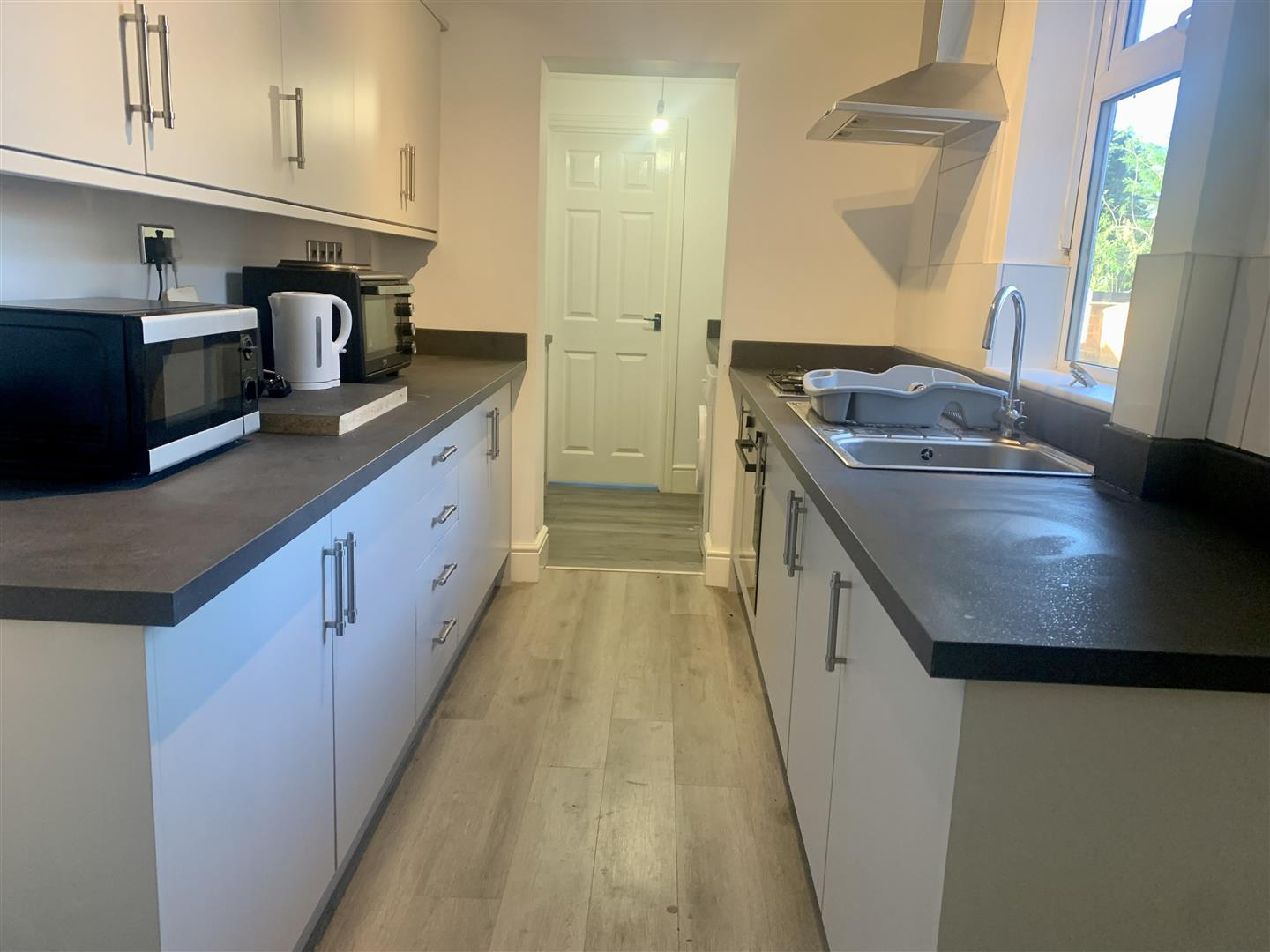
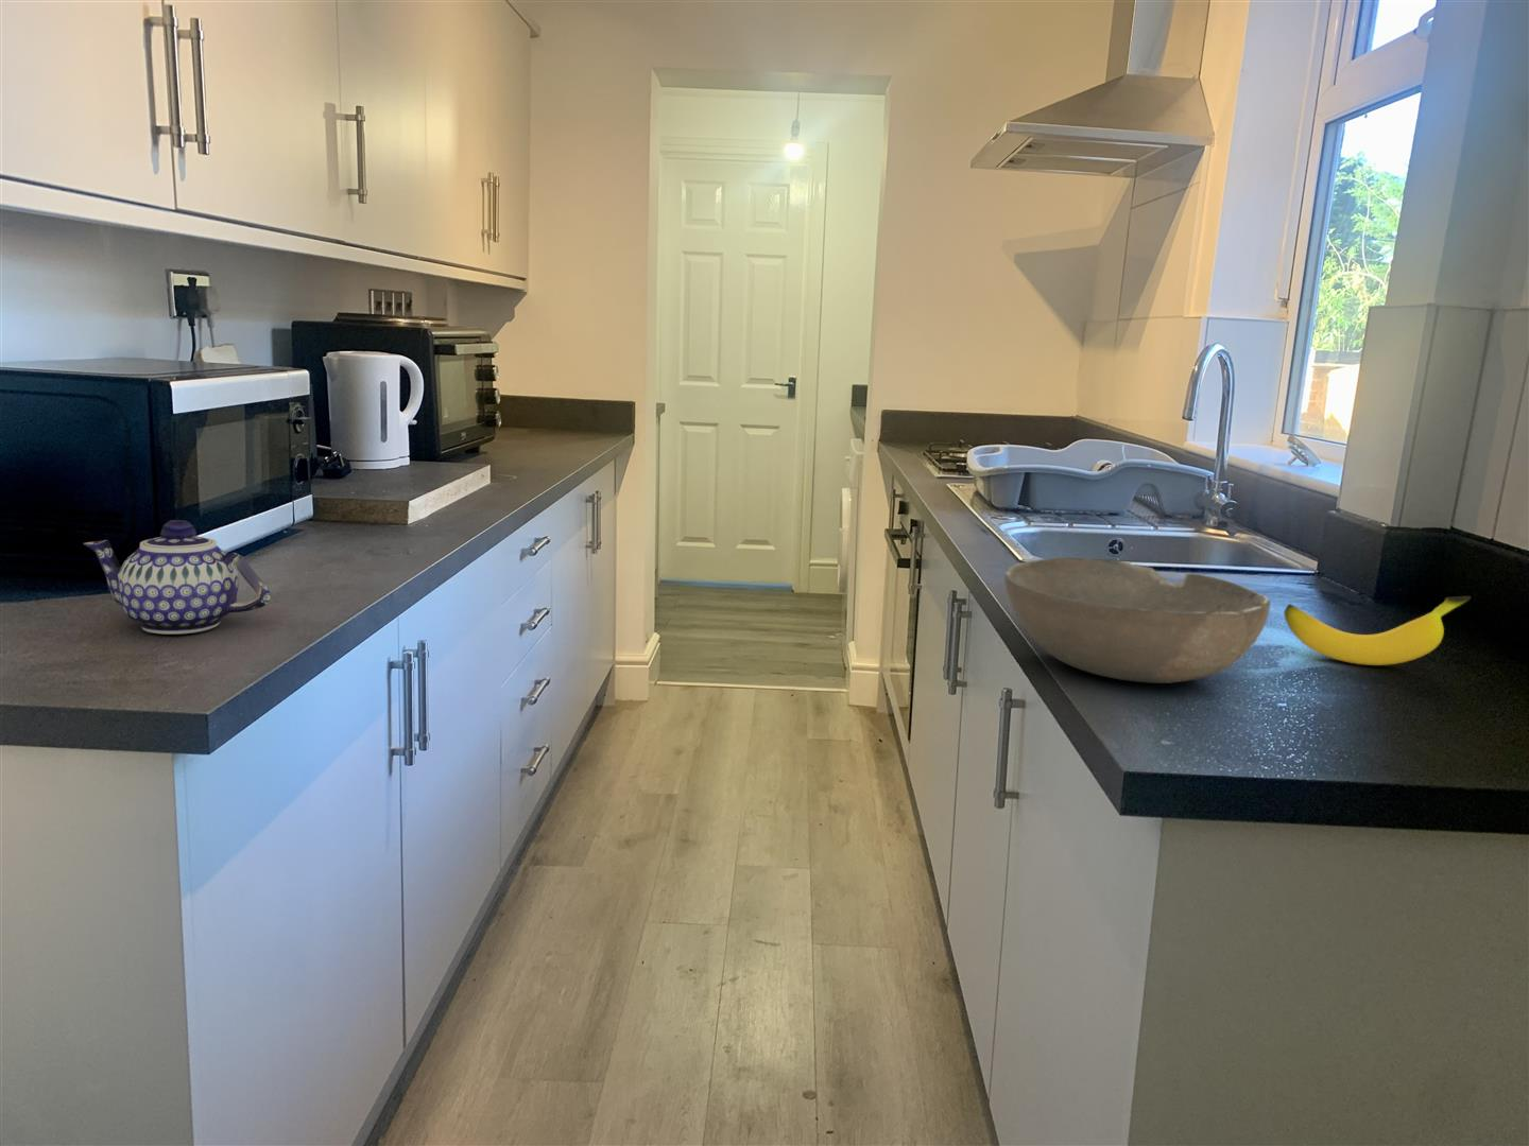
+ bowl (1126, 624)
+ teapot (176, 573)
+ banana (1371, 634)
